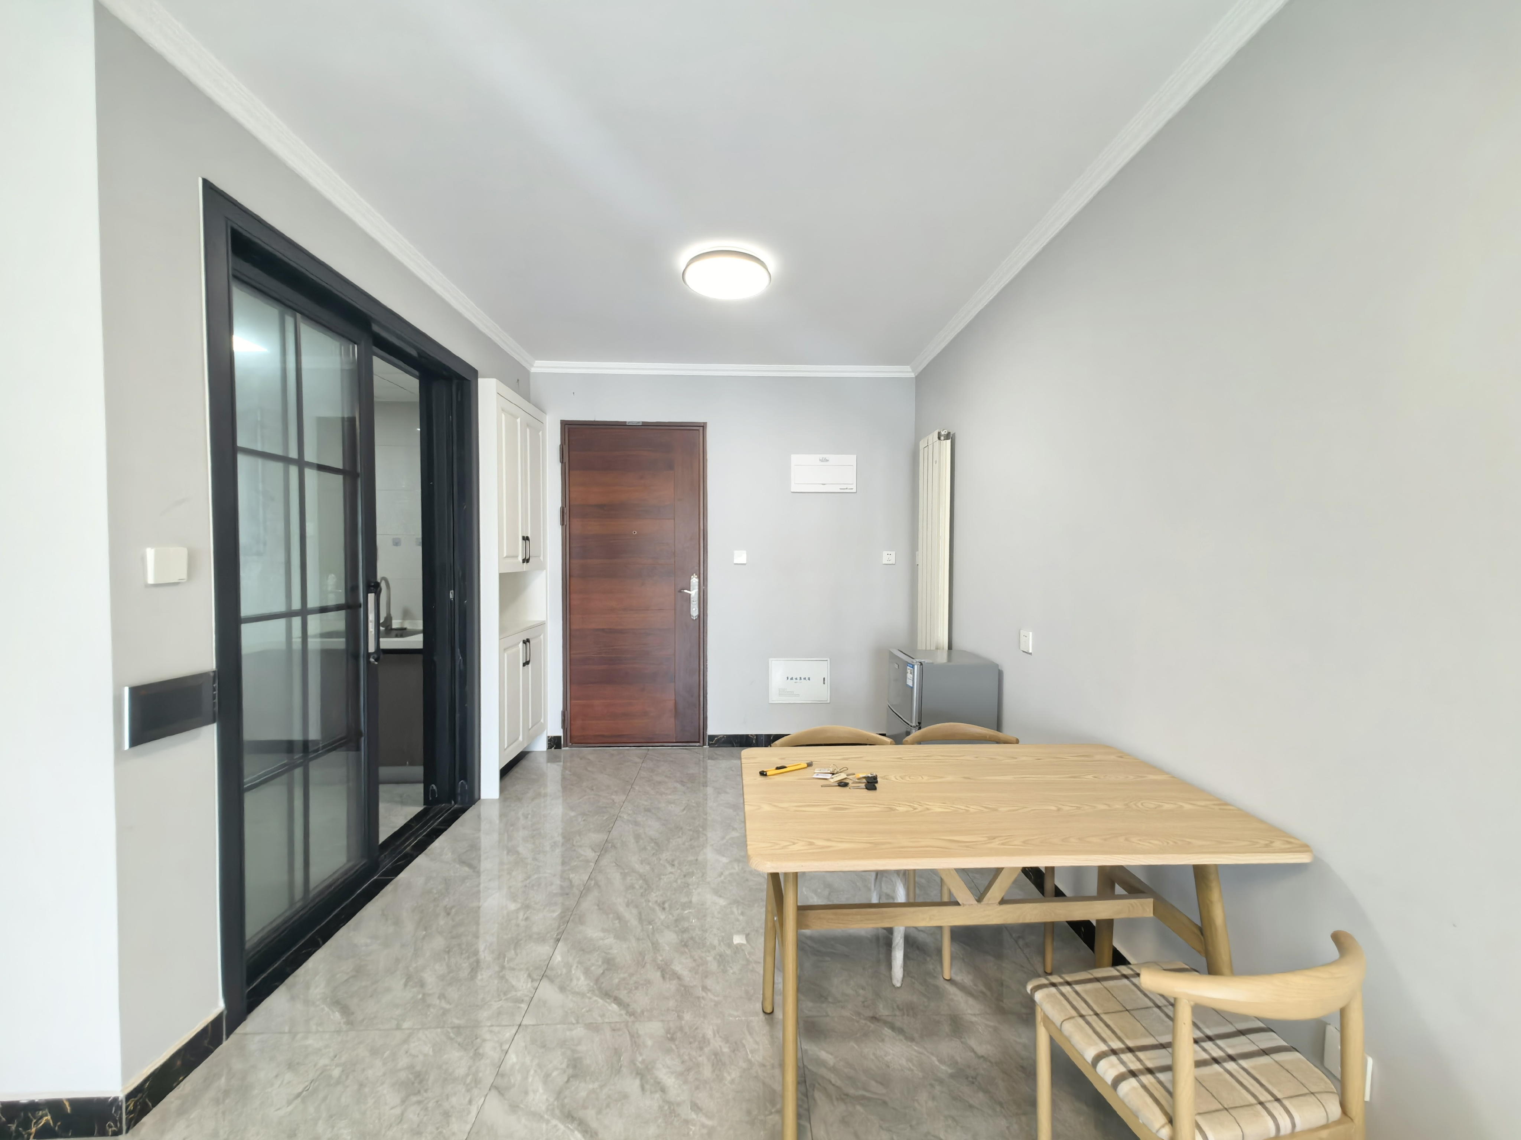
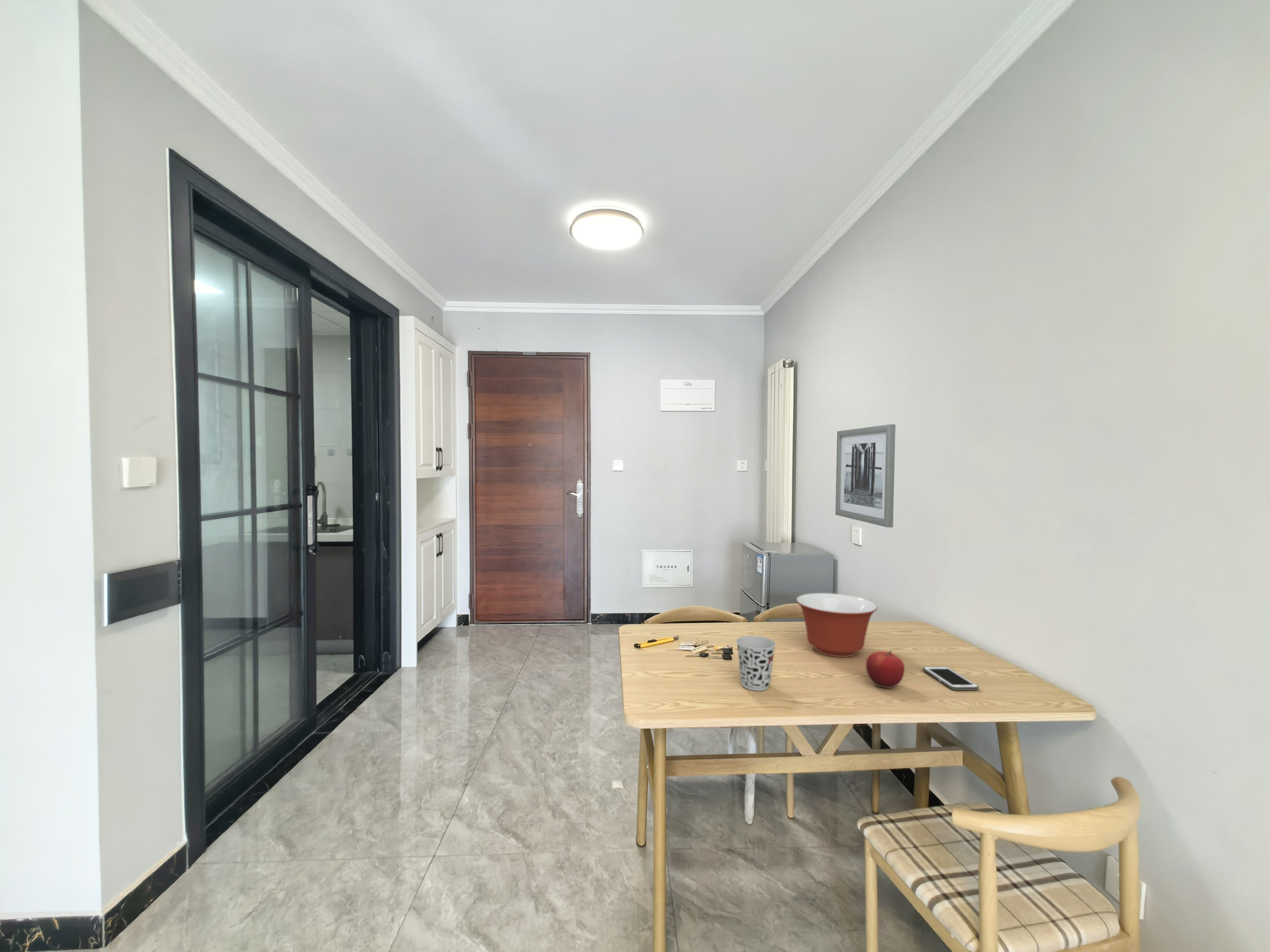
+ wall art (862, 474)
+ cup (755, 663)
+ mixing bowl (835, 626)
+ cell phone (949, 678)
+ fruit (885, 668)
